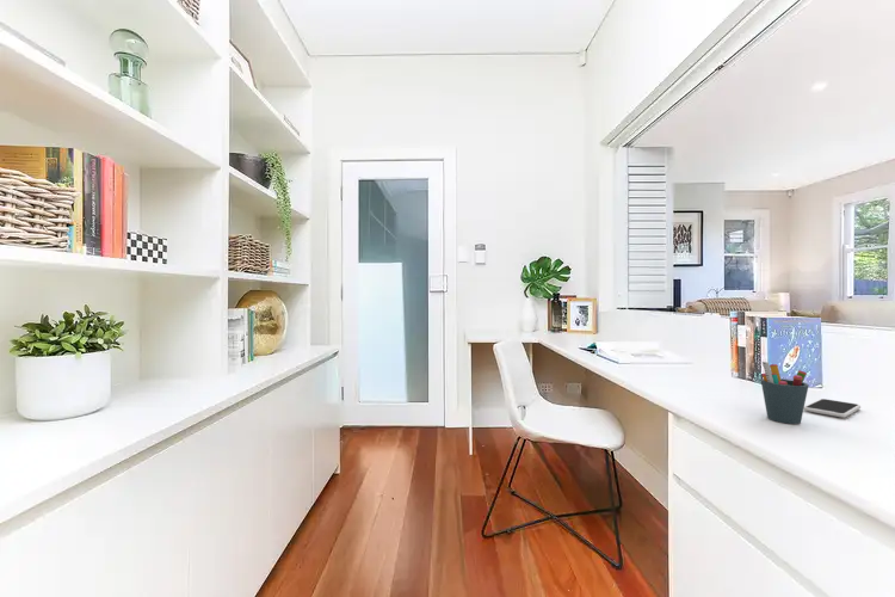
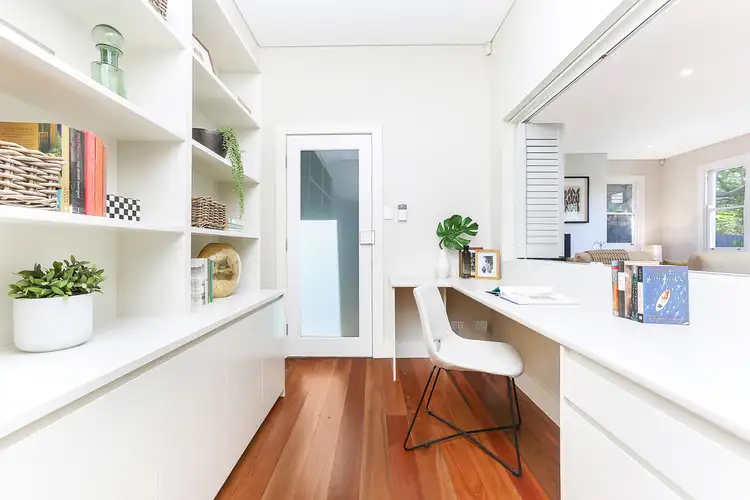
- pen holder (783, 390)
- smartphone (832, 407)
